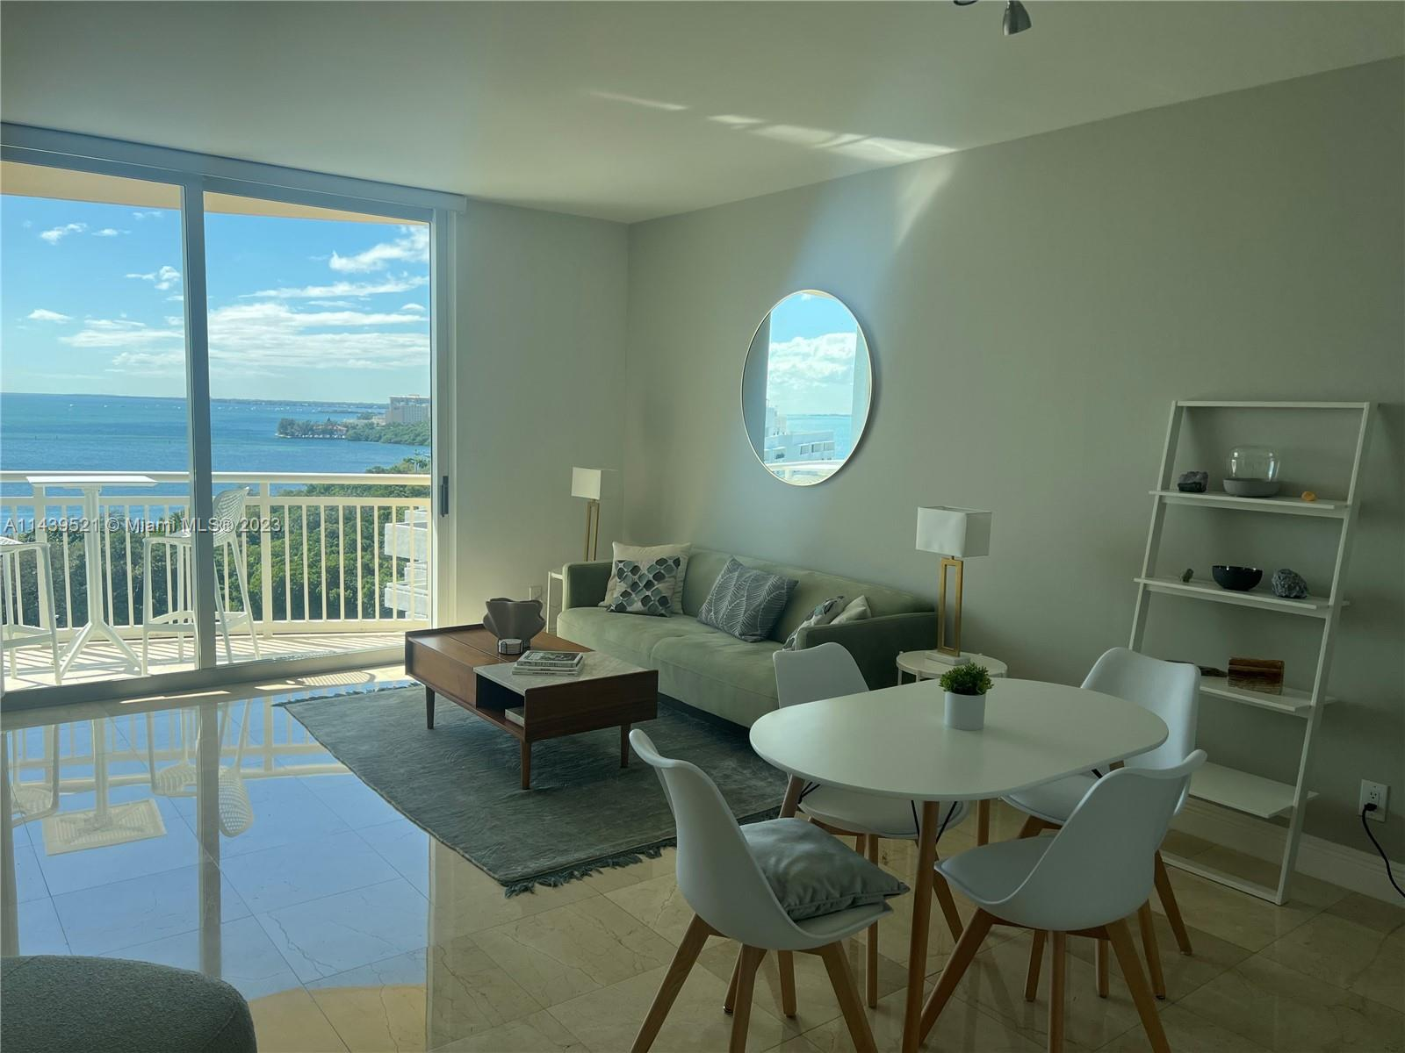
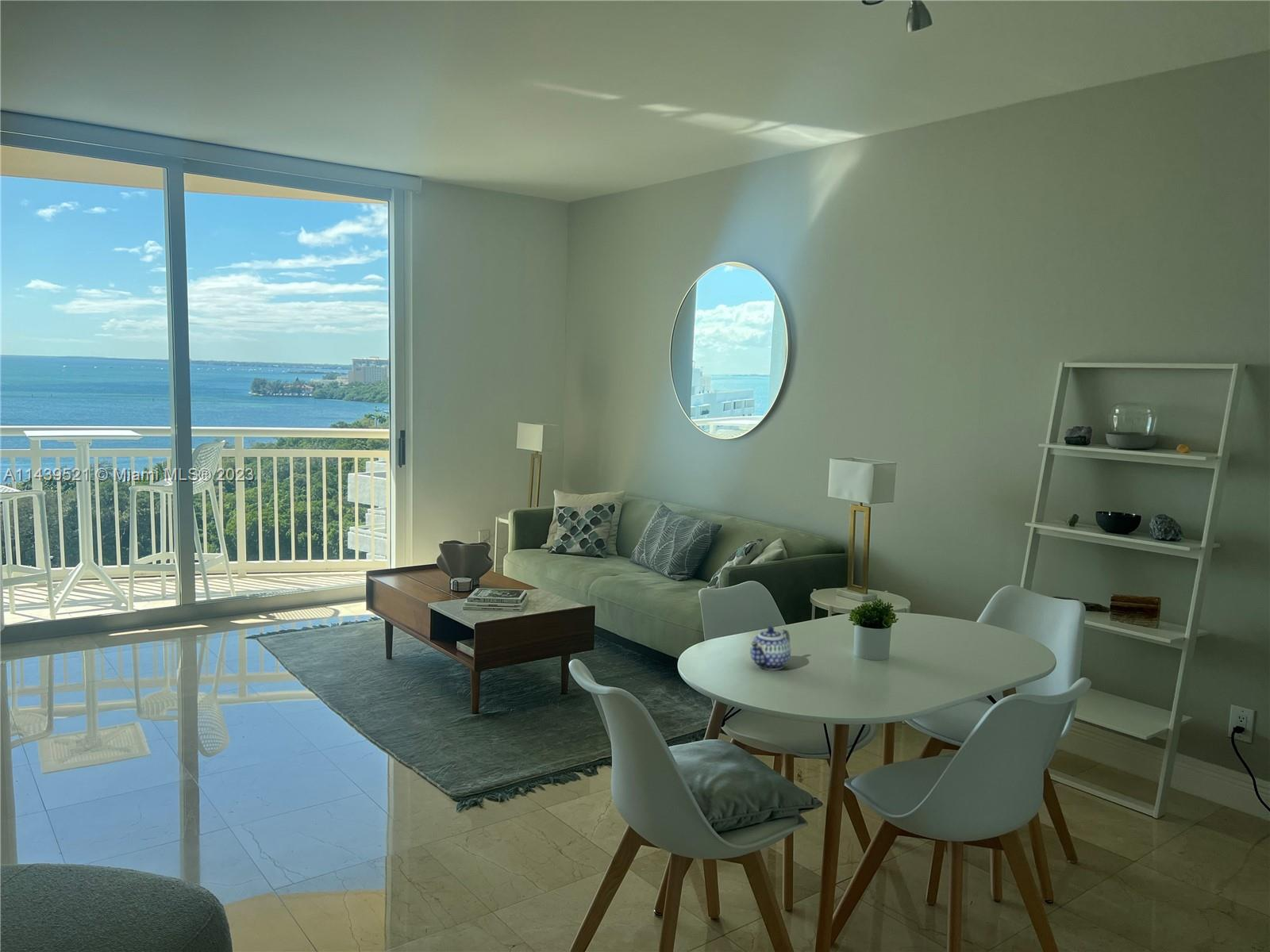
+ teapot (770, 646)
